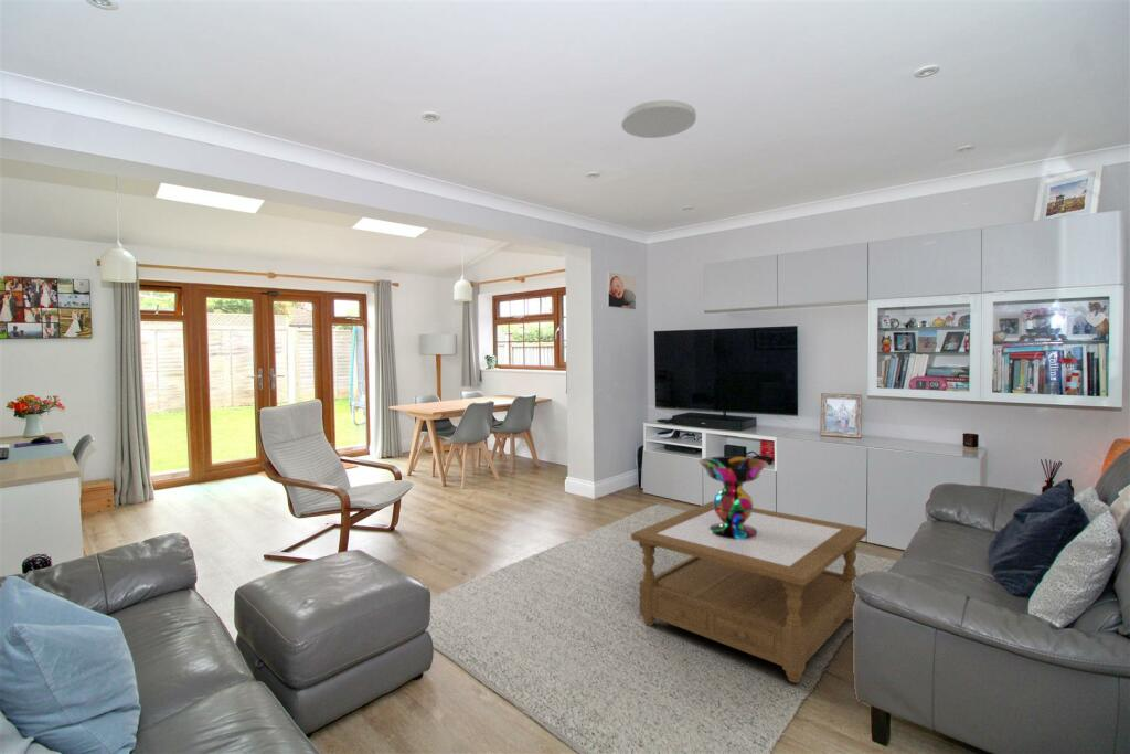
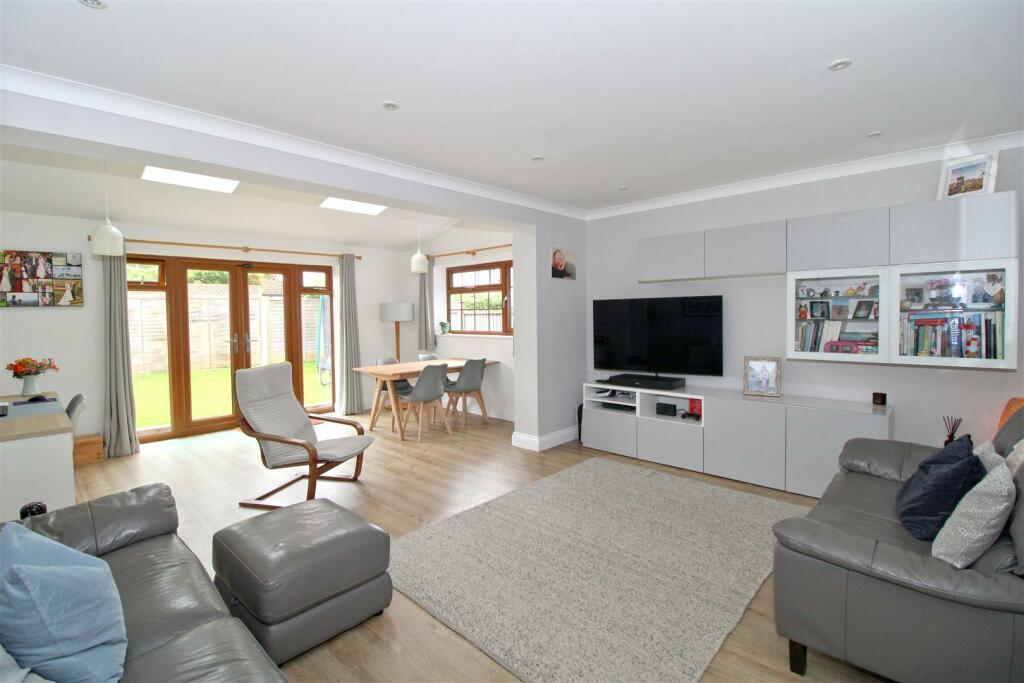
- decorative bowl (733, 496)
- ceiling light (658, 119)
- coffee table (749, 576)
